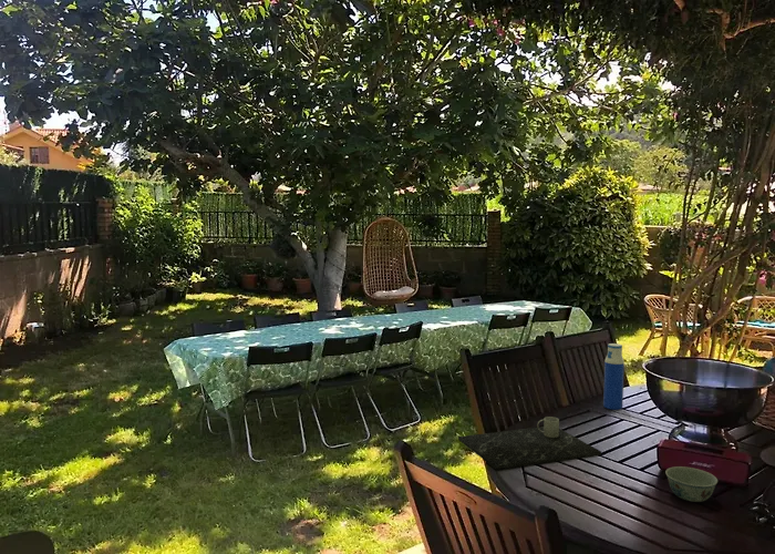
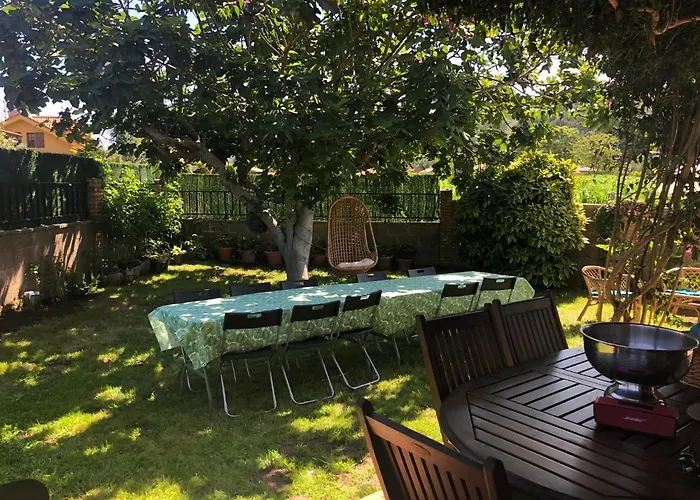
- place mat (527, 437)
- water bottle (613, 376)
- bowl (690, 485)
